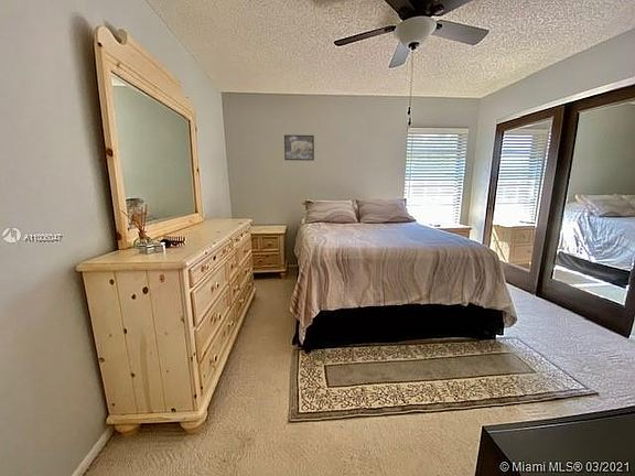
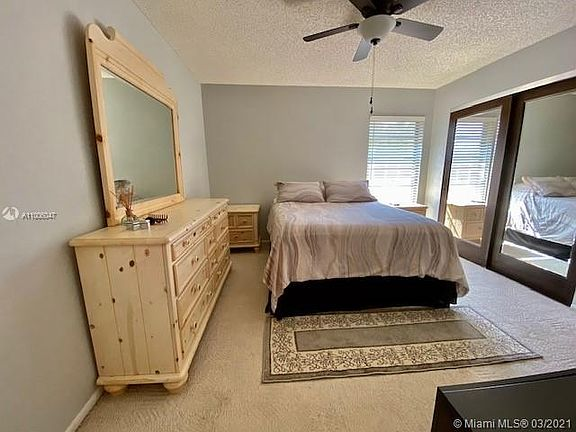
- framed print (299, 148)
